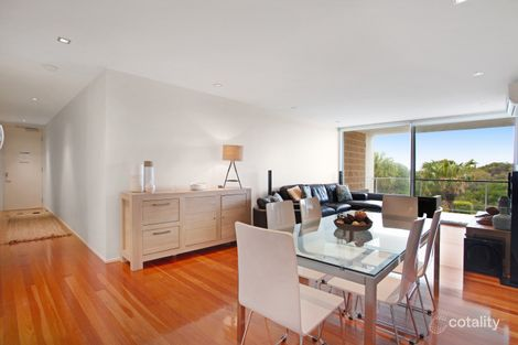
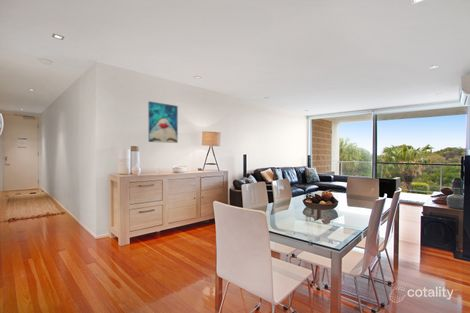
+ wall art (163, 123)
